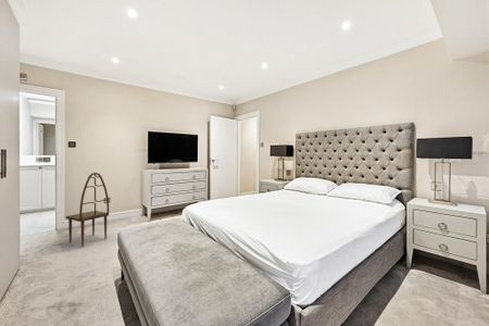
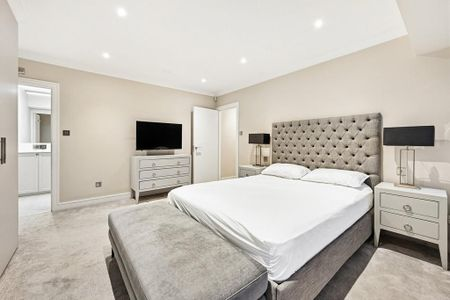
- chair (86, 203)
